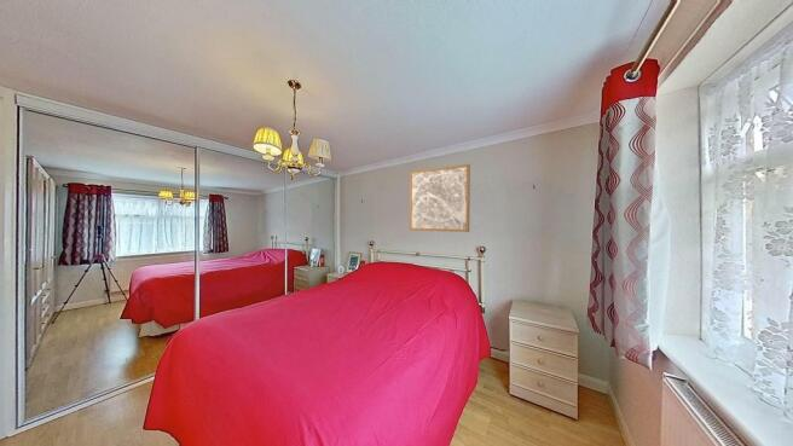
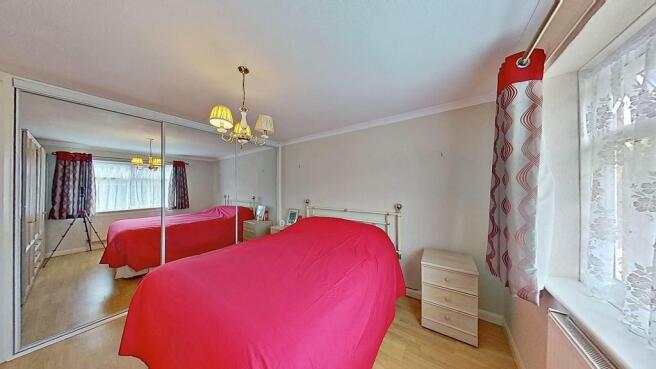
- wall art (438, 199)
